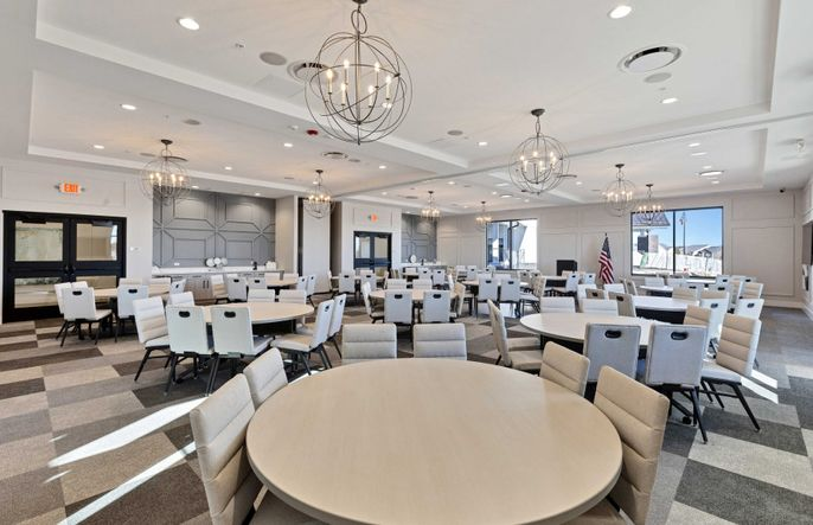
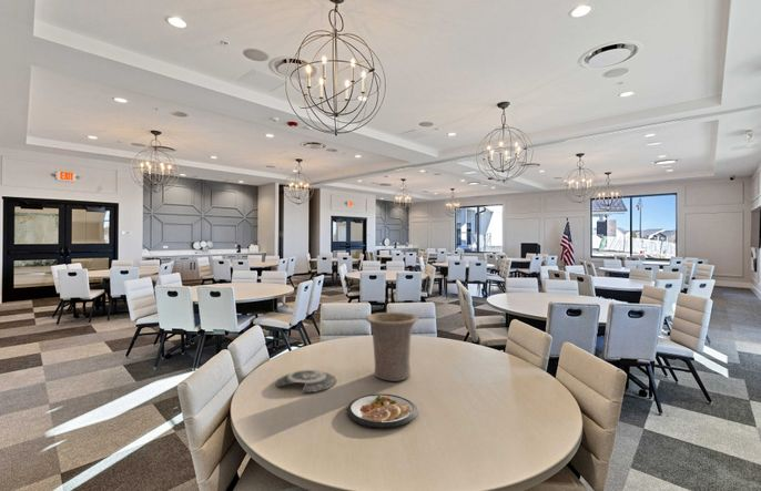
+ vase (390, 345)
+ dish (382, 407)
+ plate (306, 378)
